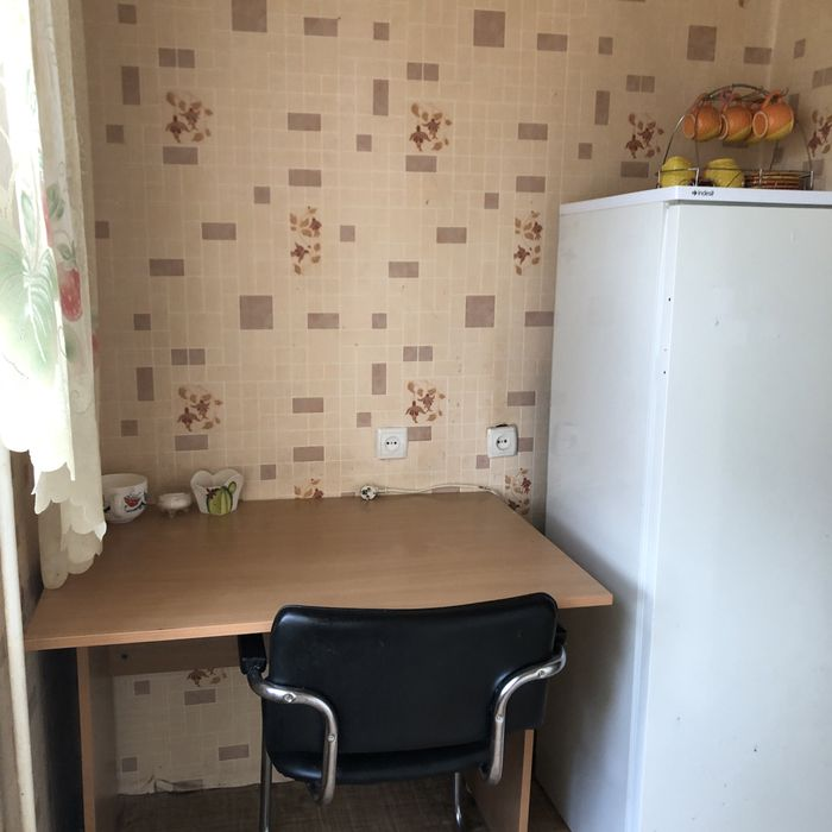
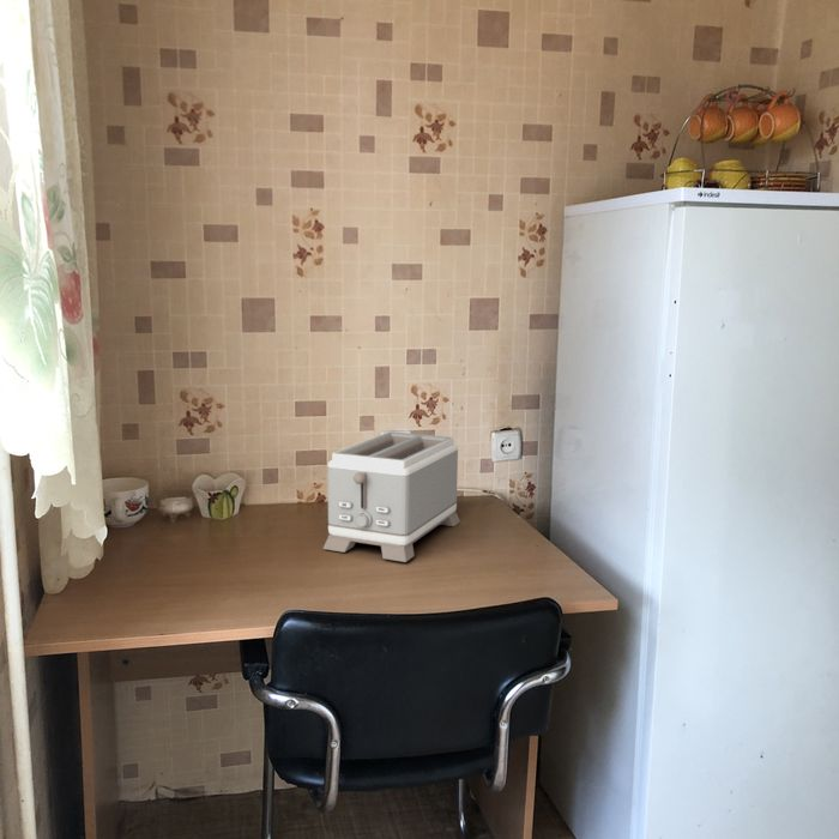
+ toaster (392, 491)
